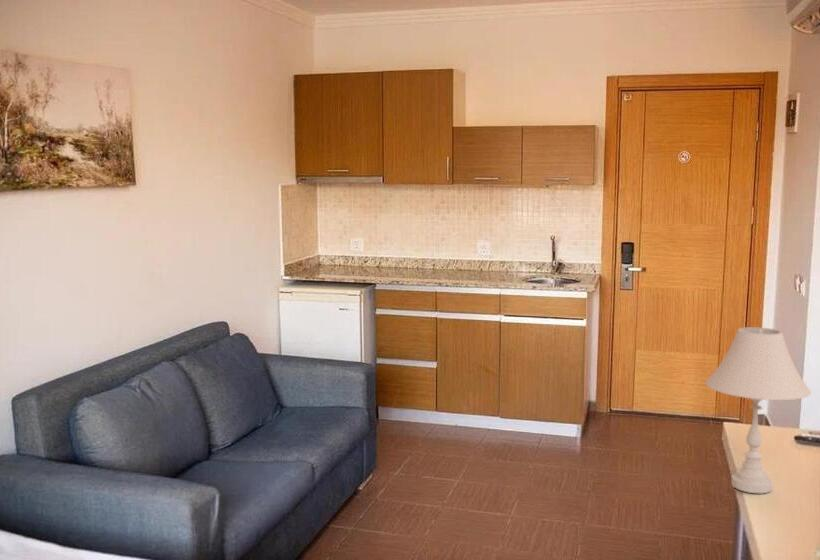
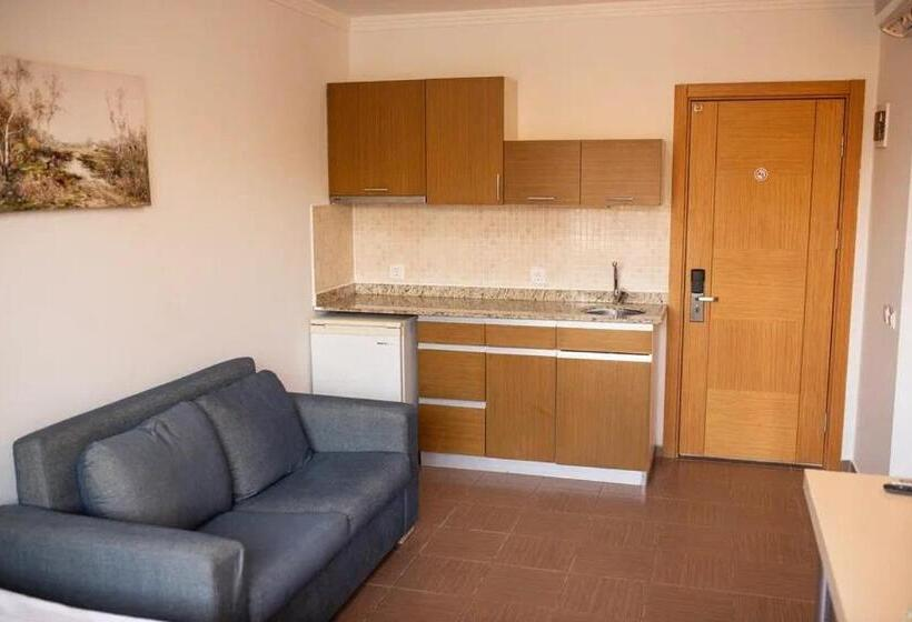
- table lamp (755, 408)
